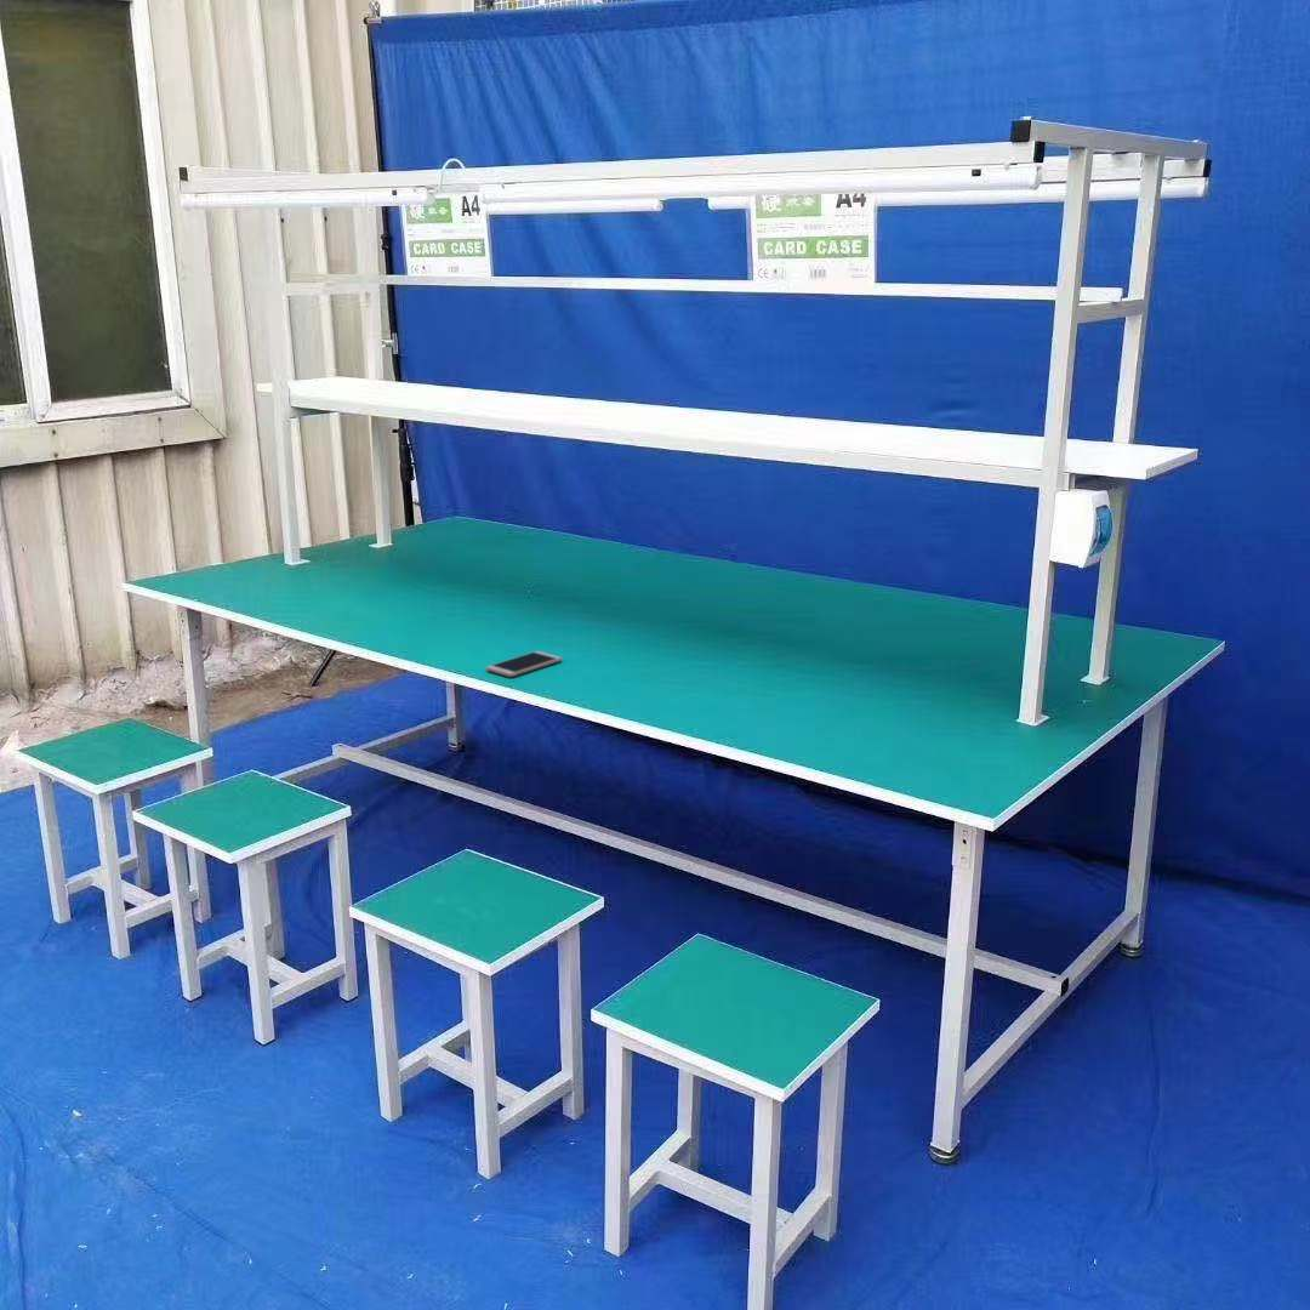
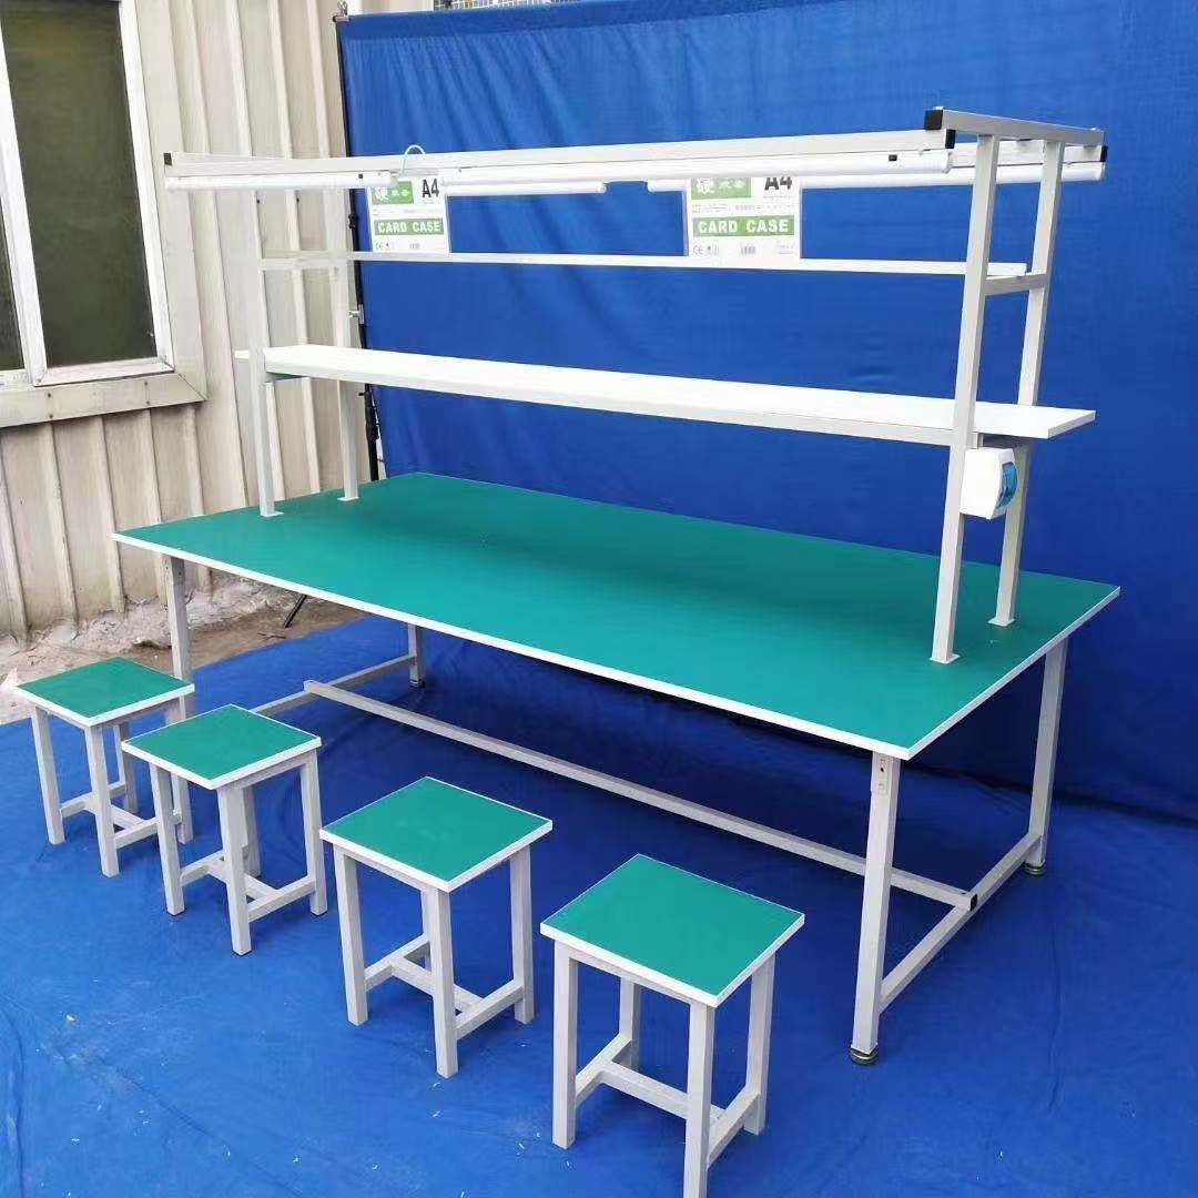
- smartphone (524, 663)
